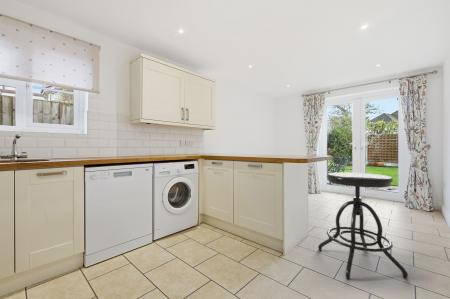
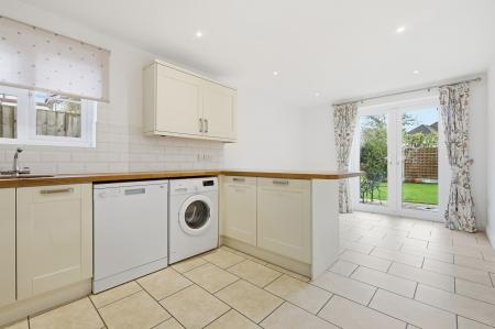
- stool (355, 218)
